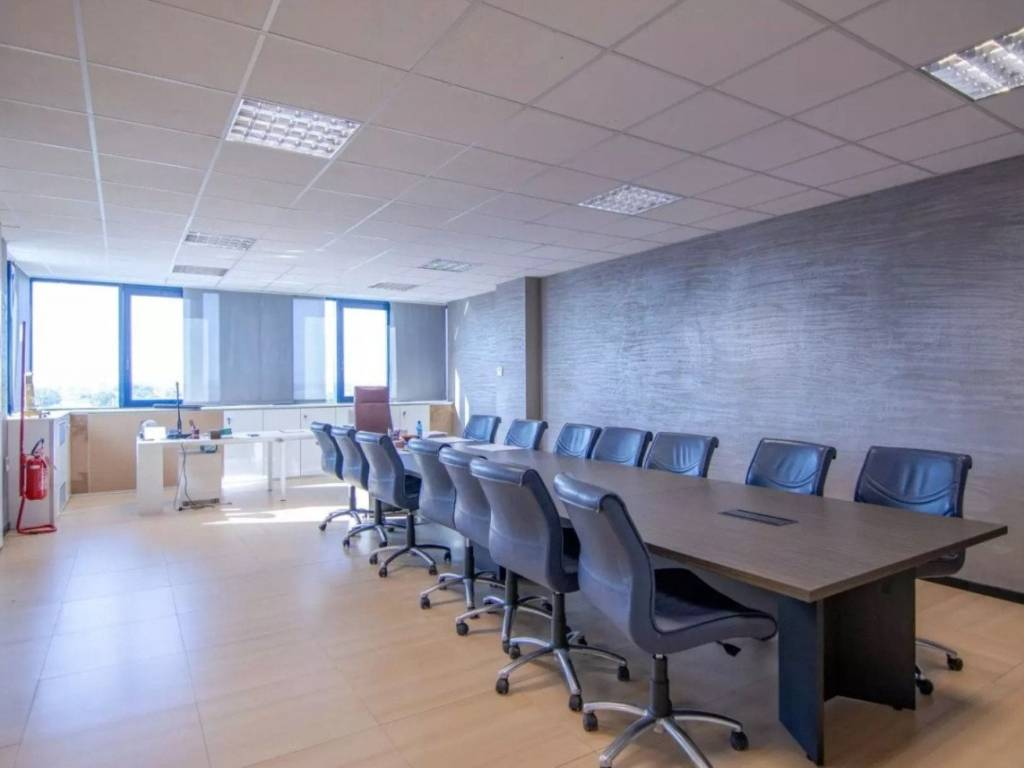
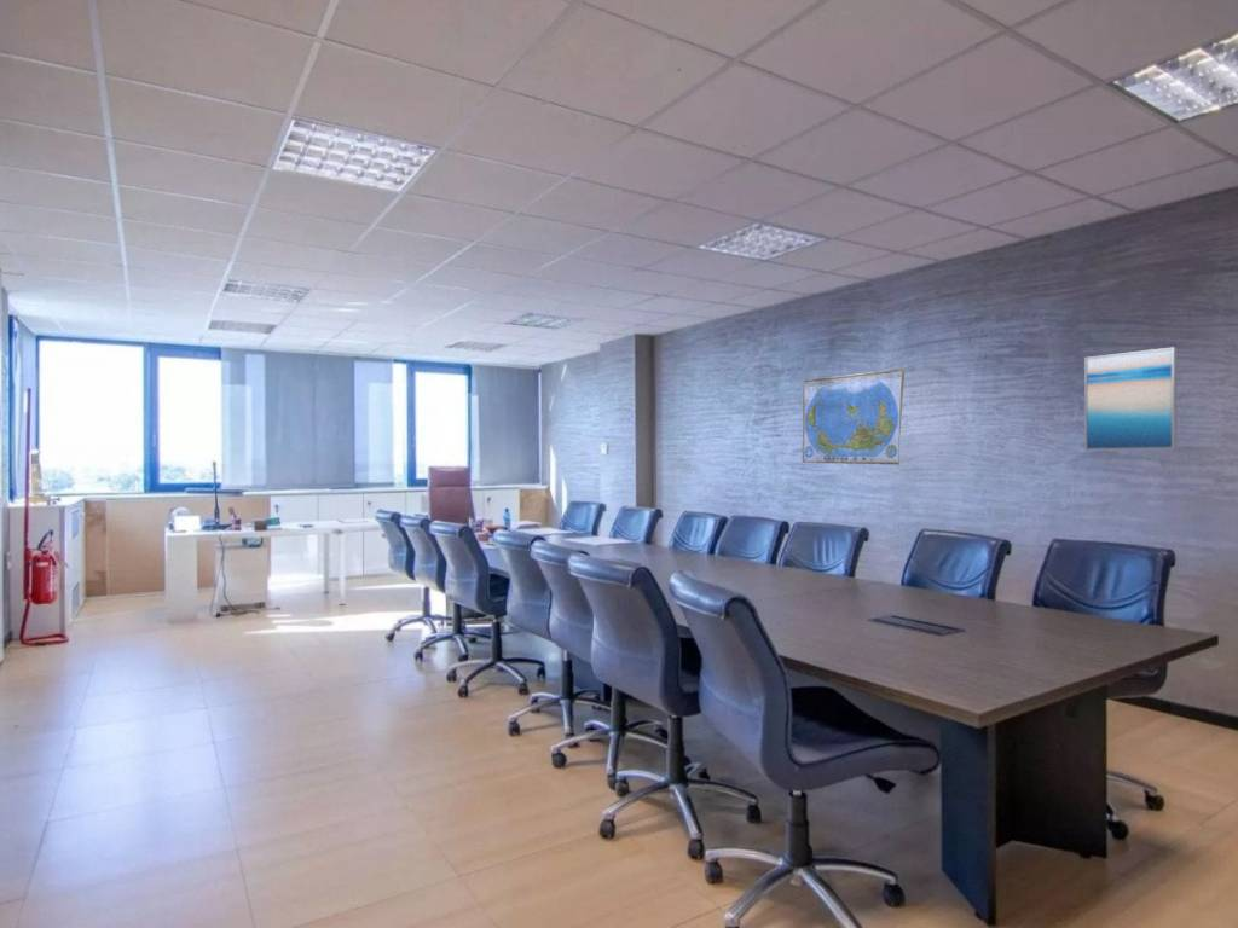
+ world map (849, 419)
+ wall art (1128, 401)
